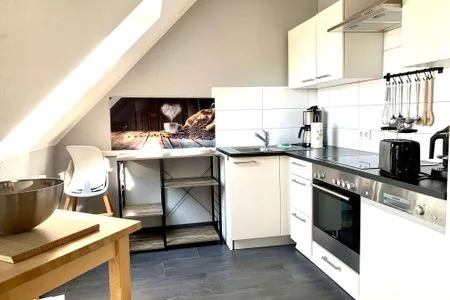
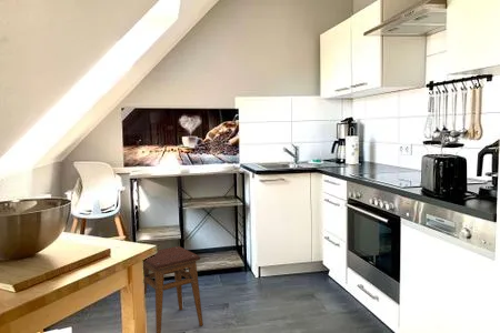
+ stool (168, 289)
